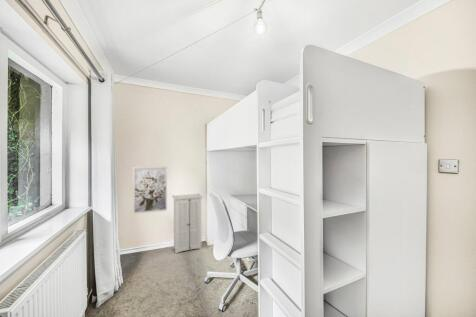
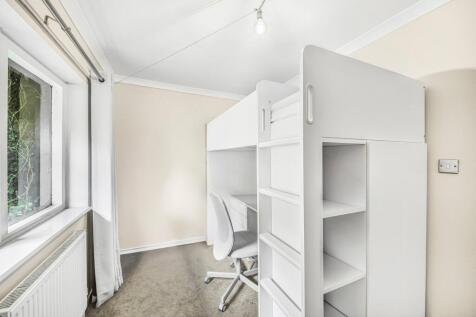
- storage cabinet (187, 221)
- wall art (150, 189)
